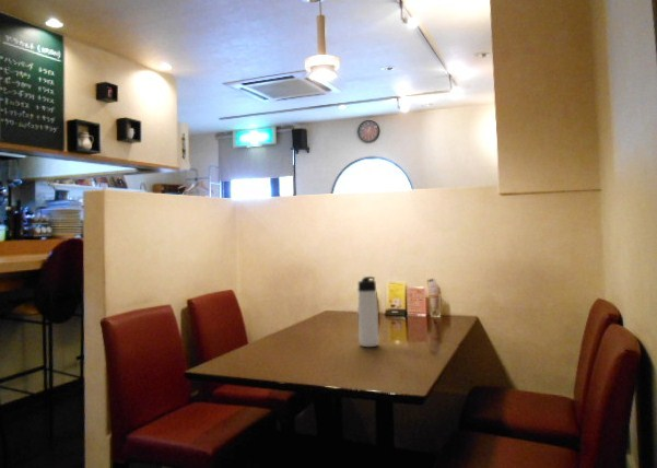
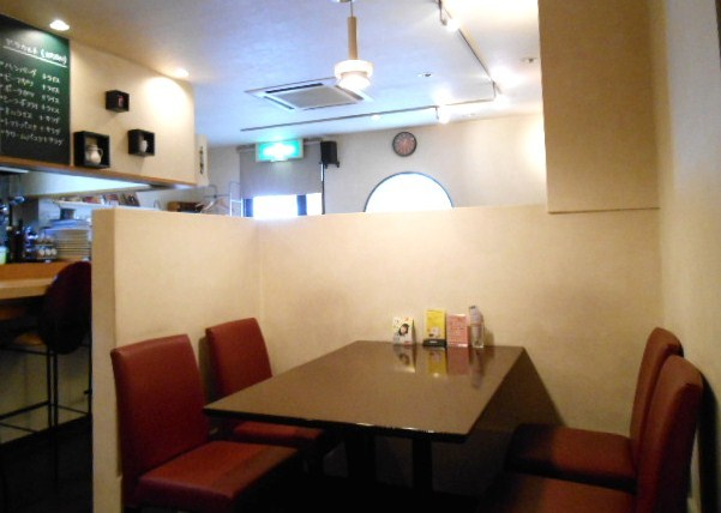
- thermos bottle (368, 311)
